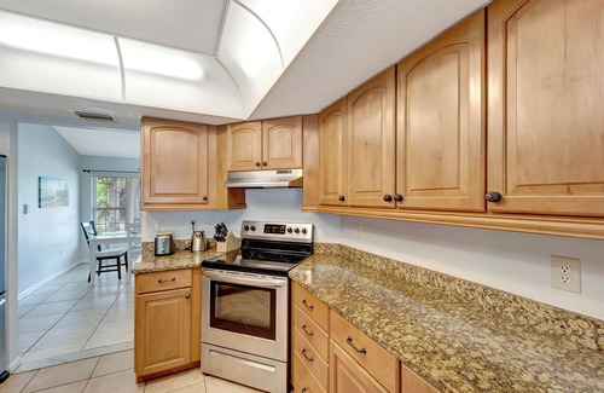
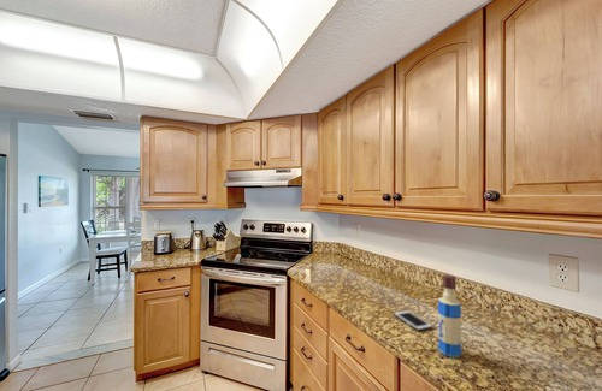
+ tequila bottle (449, 314)
+ cell phone (412, 320)
